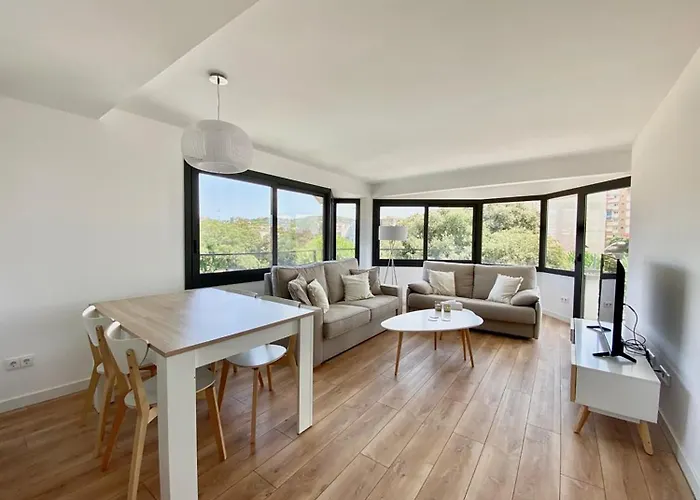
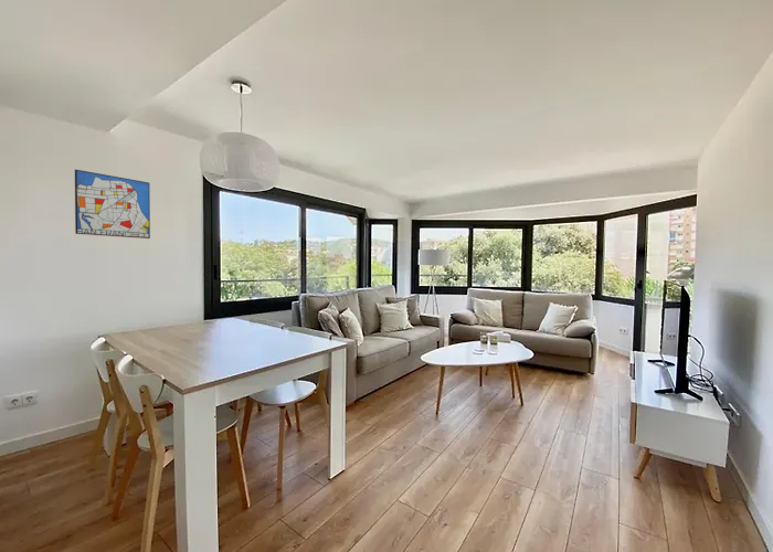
+ wall art (115, 206)
